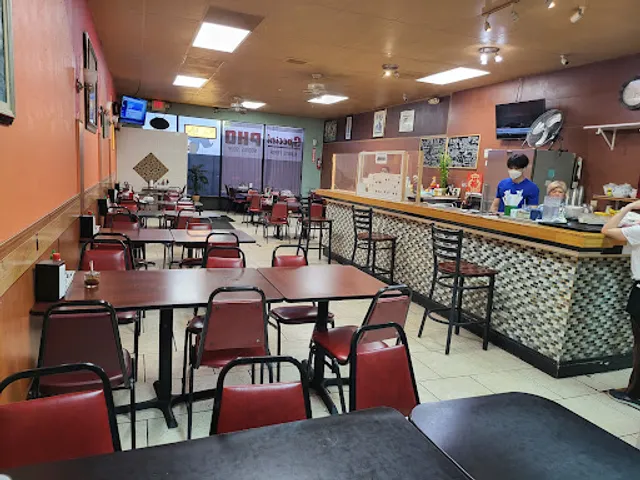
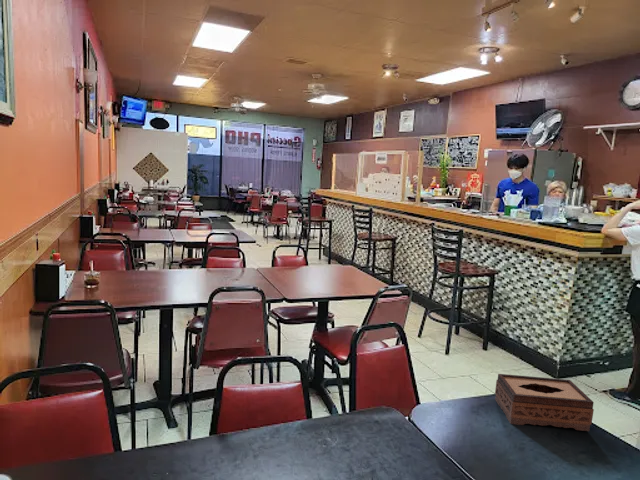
+ tissue box (541, 400)
